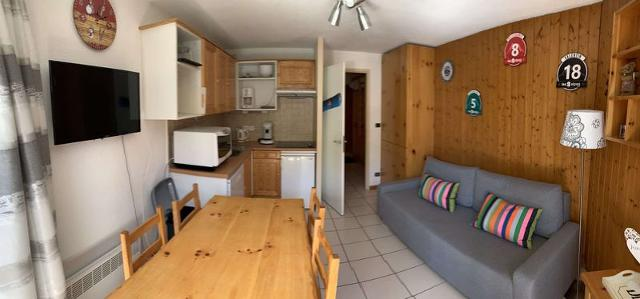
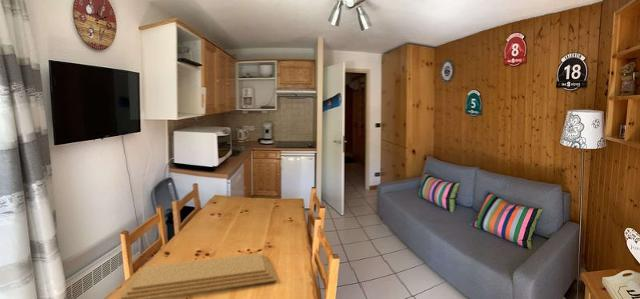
+ cutting board (204, 274)
